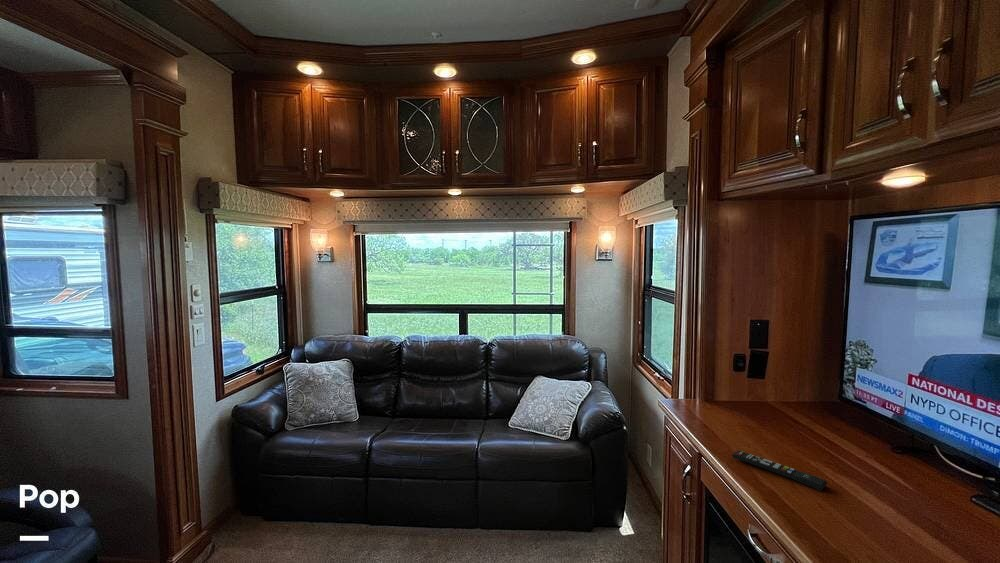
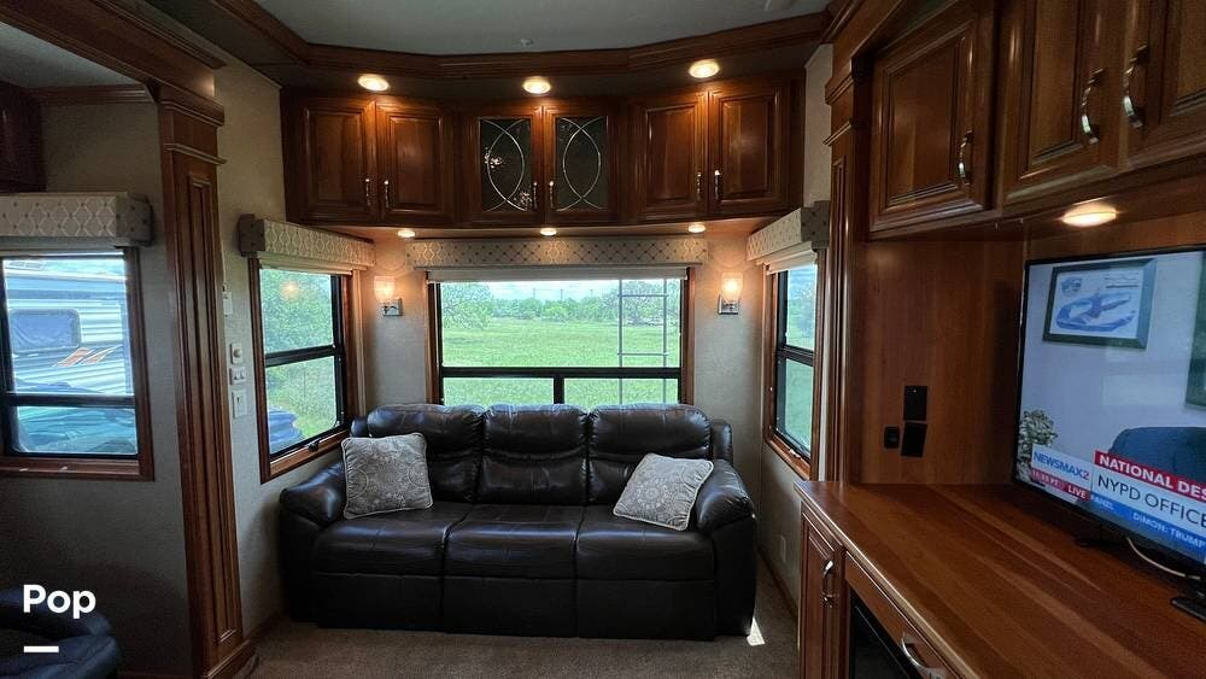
- remote control (776, 468)
